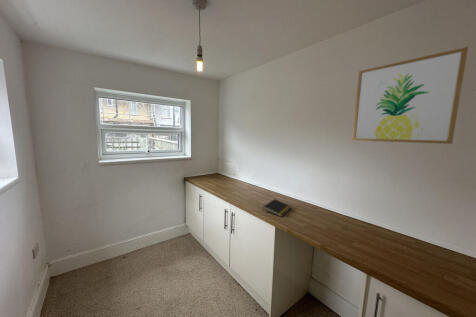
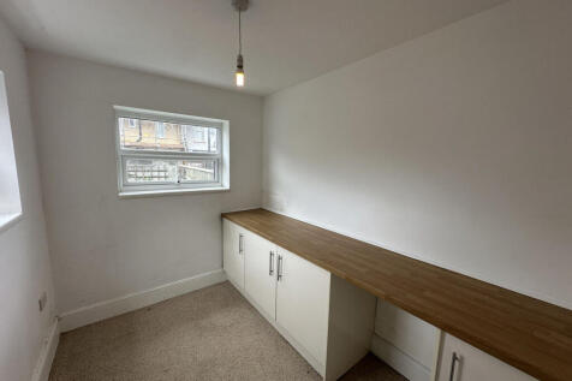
- notepad (277, 207)
- wall art (399, 102)
